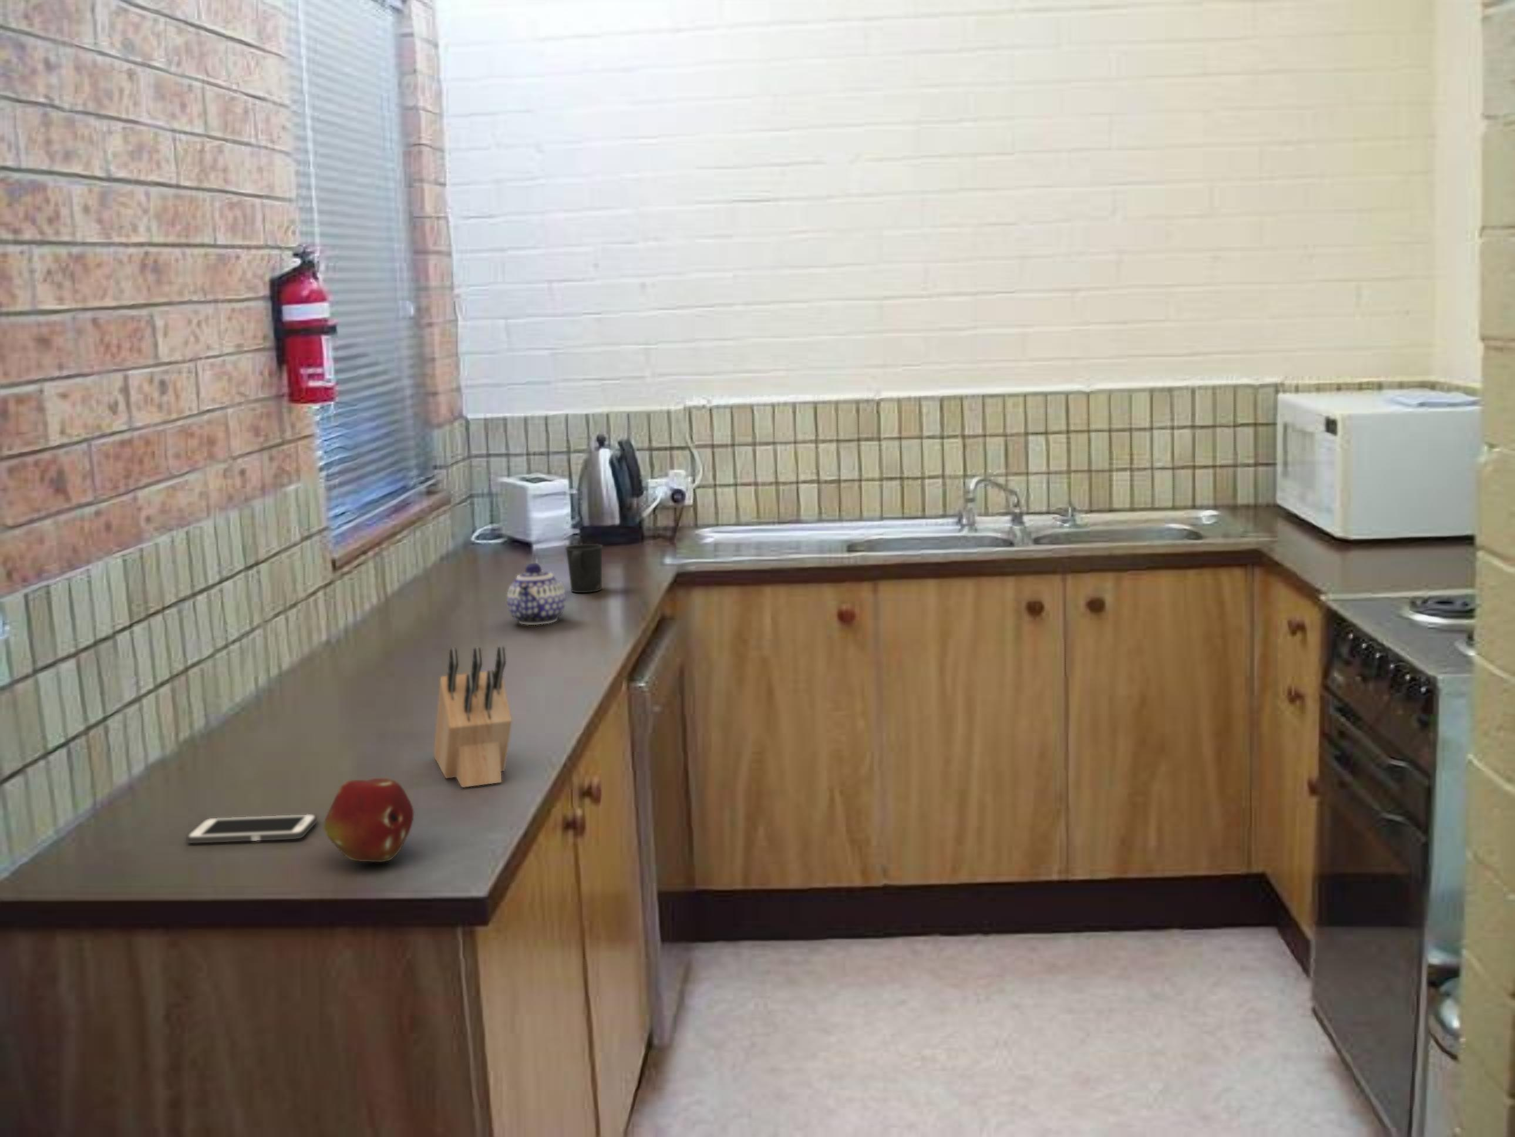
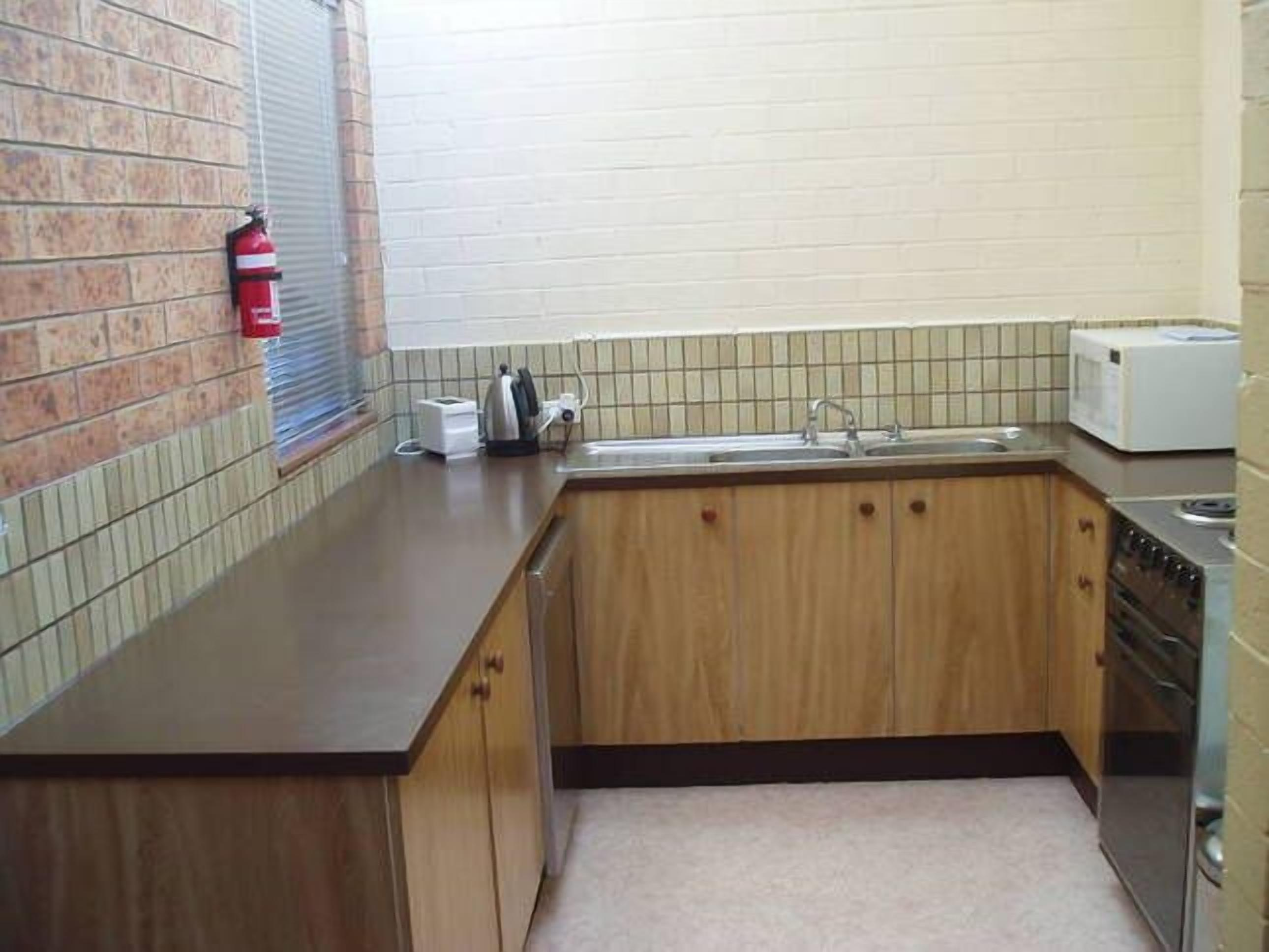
- mug (583, 568)
- teapot (536, 592)
- fruit (367, 819)
- knife block (470, 705)
- cell phone (253, 829)
